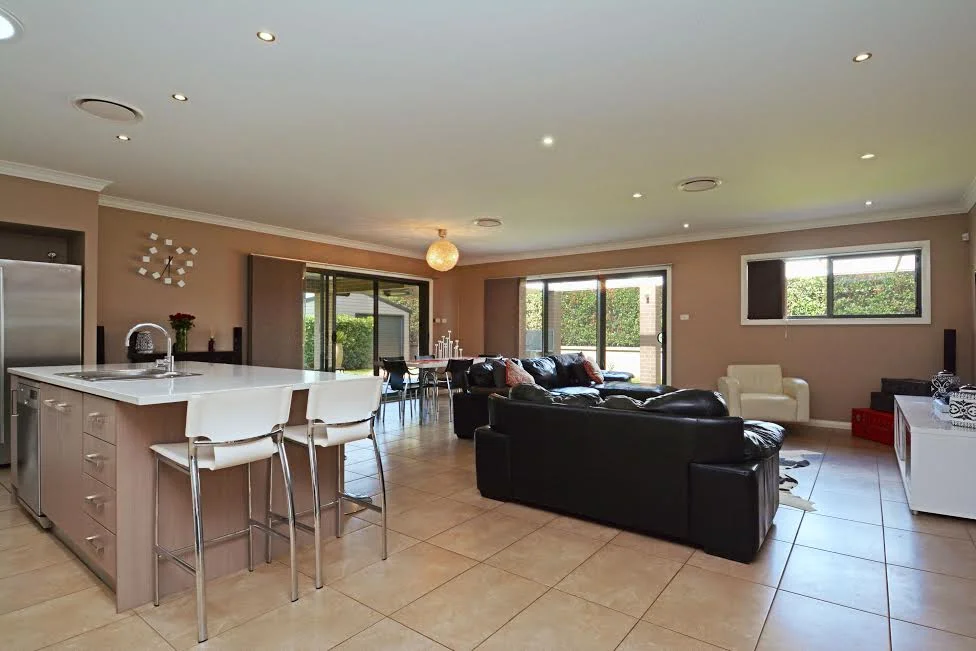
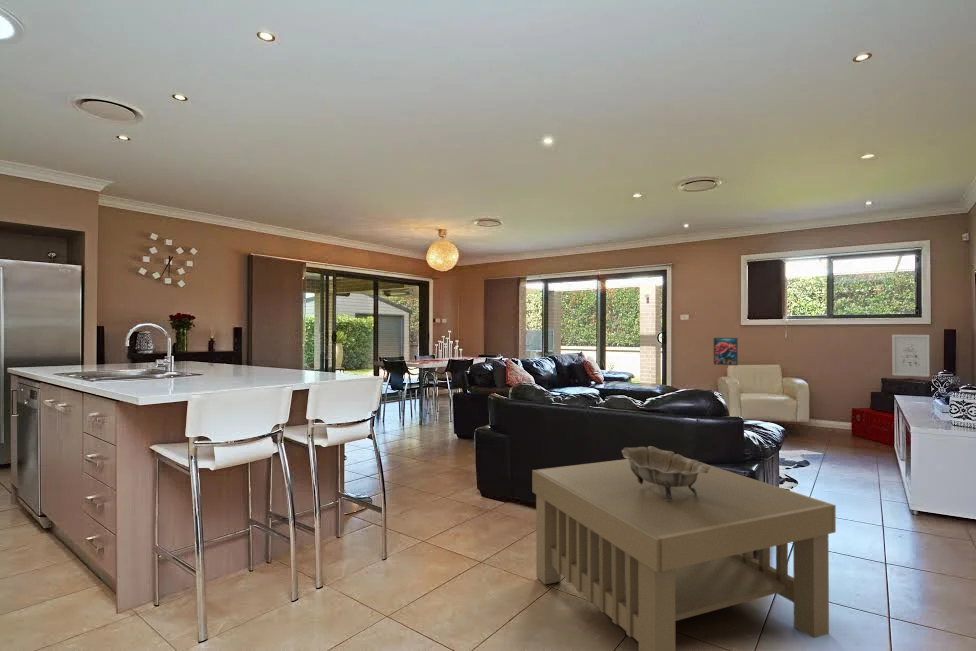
+ coffee table (667, 543)
+ decorative bowl (663, 472)
+ wall art (910, 355)
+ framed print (725, 351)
